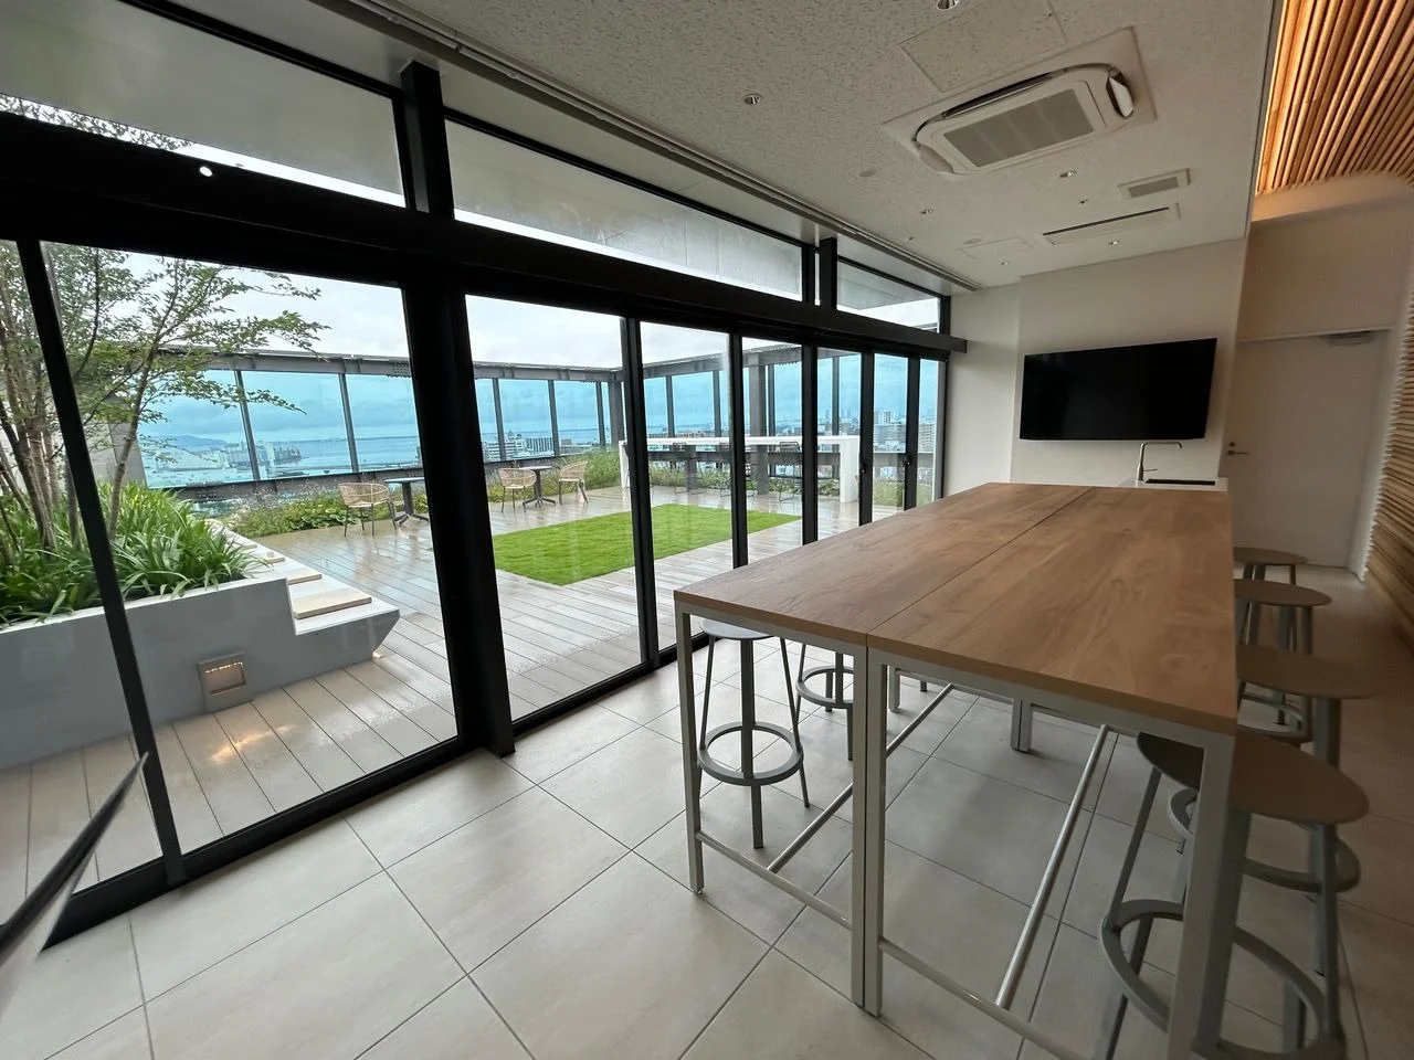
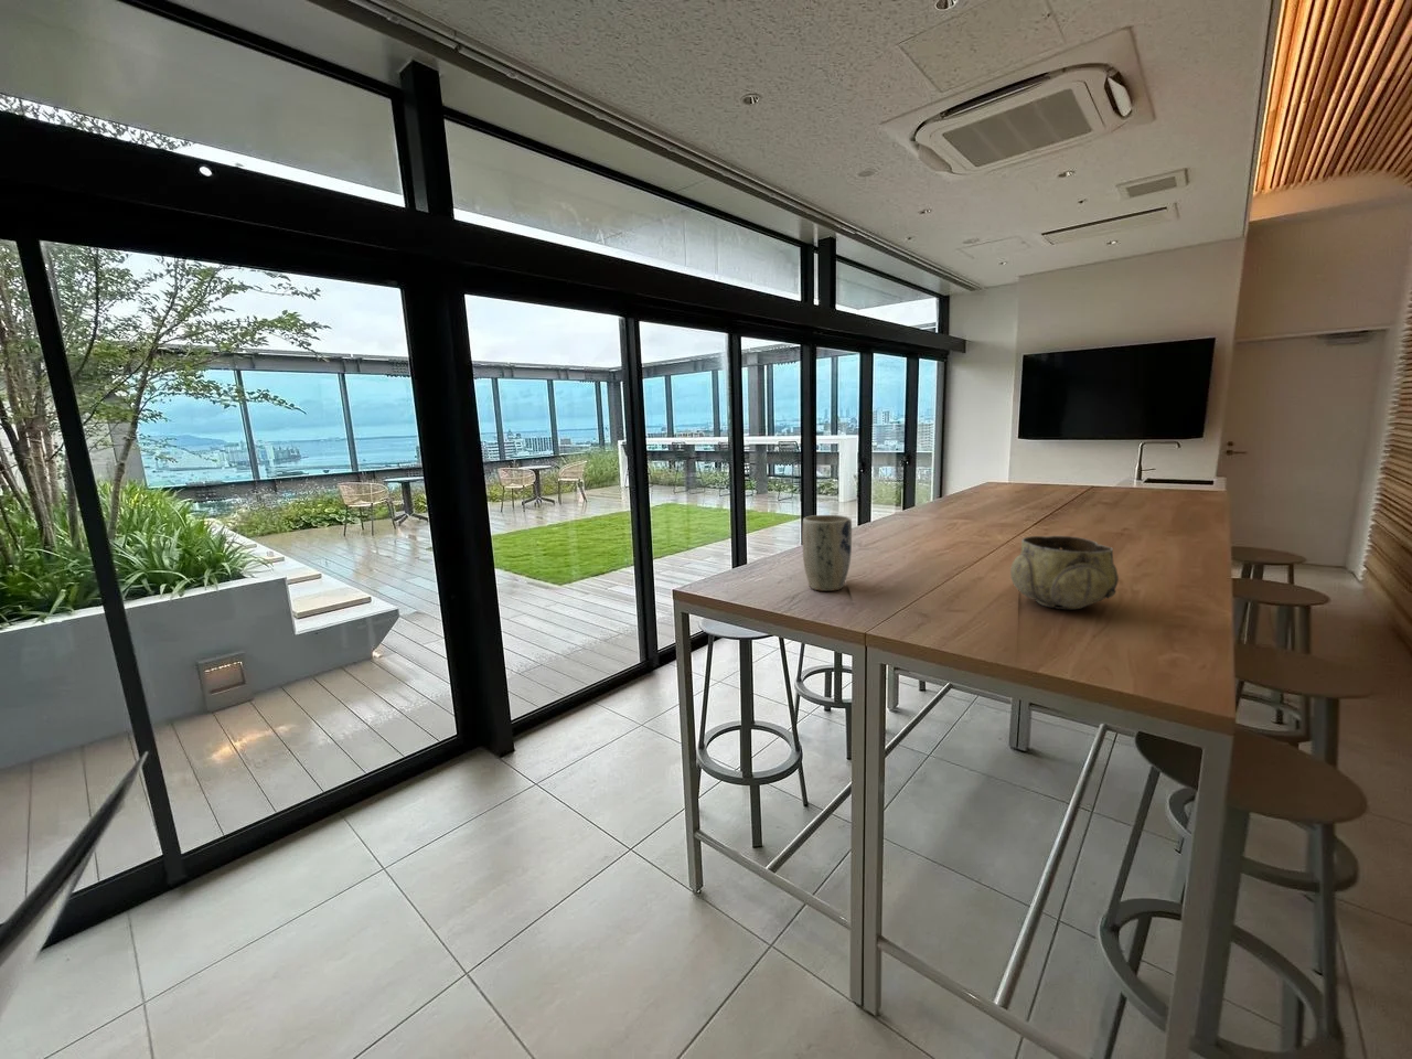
+ plant pot (826, 553)
+ decorative bowl (1061, 573)
